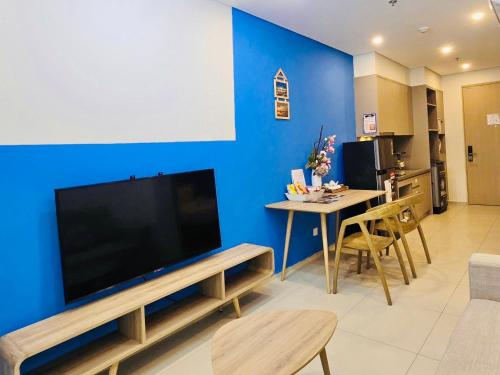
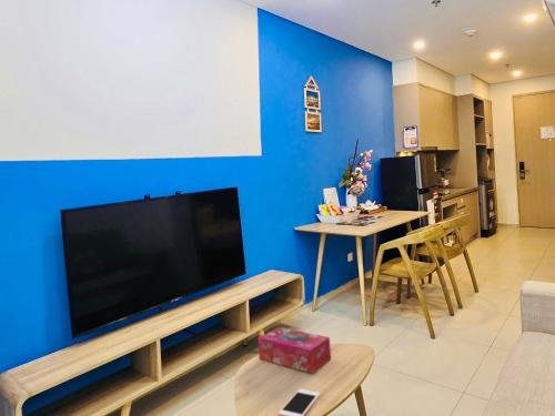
+ cell phone (300, 403)
+ tissue box (293, 347)
